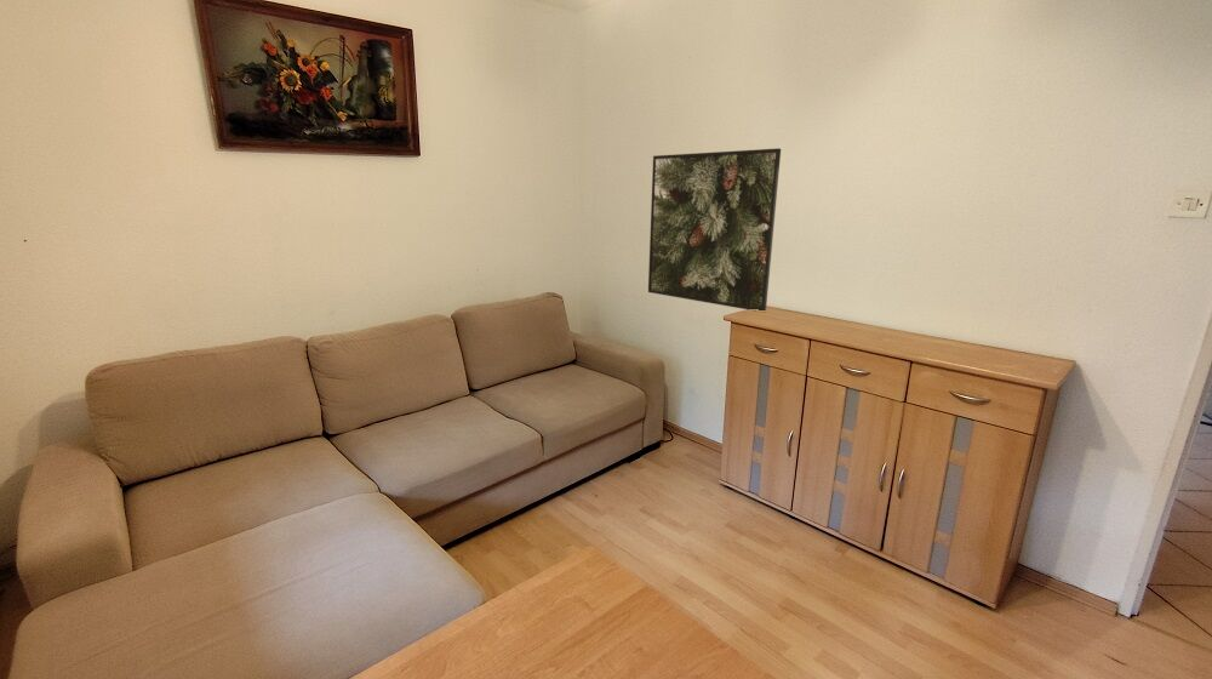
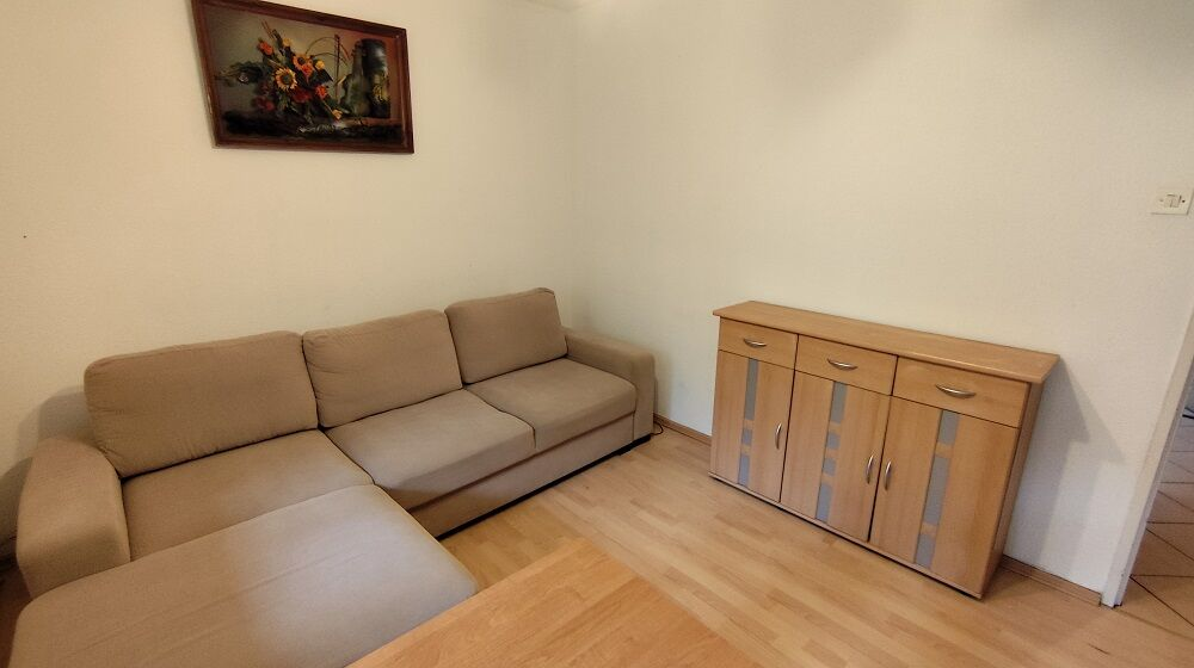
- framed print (705, 229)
